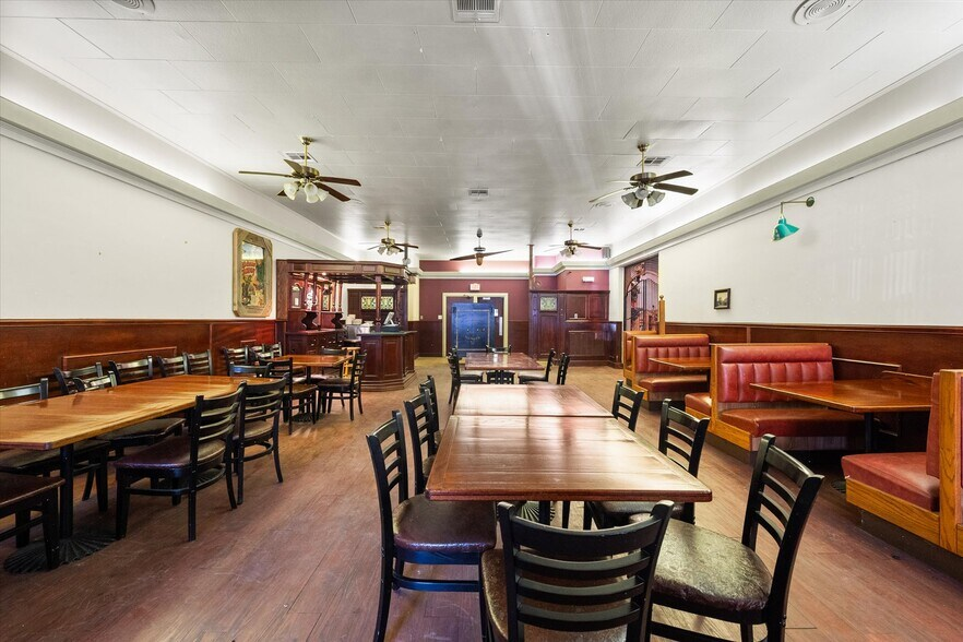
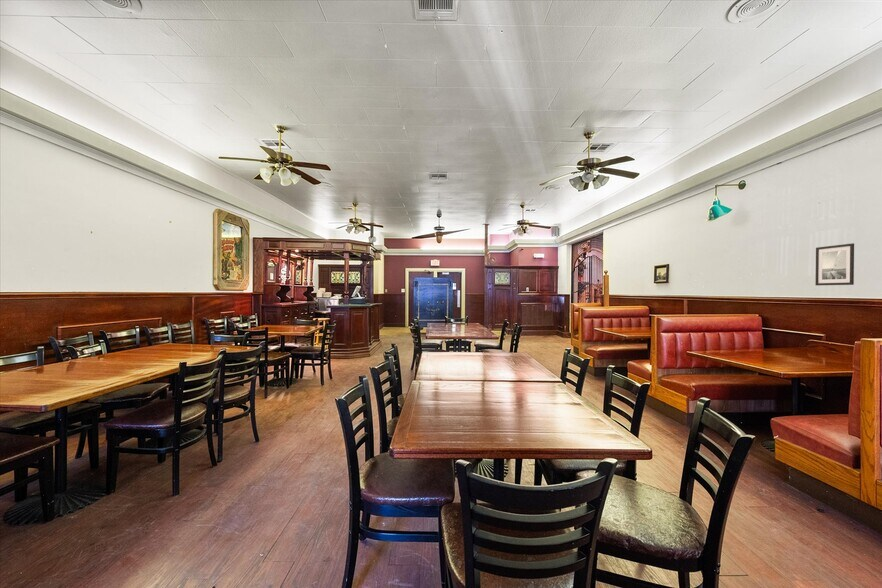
+ wall art (833, 265)
